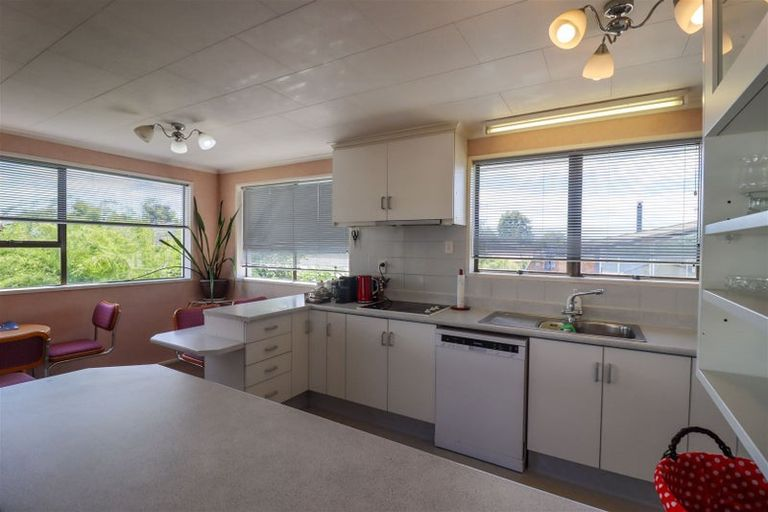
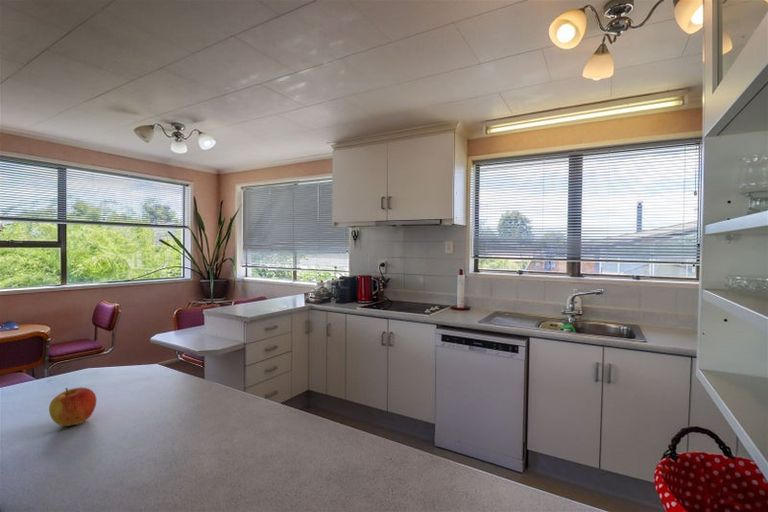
+ apple (73, 405)
